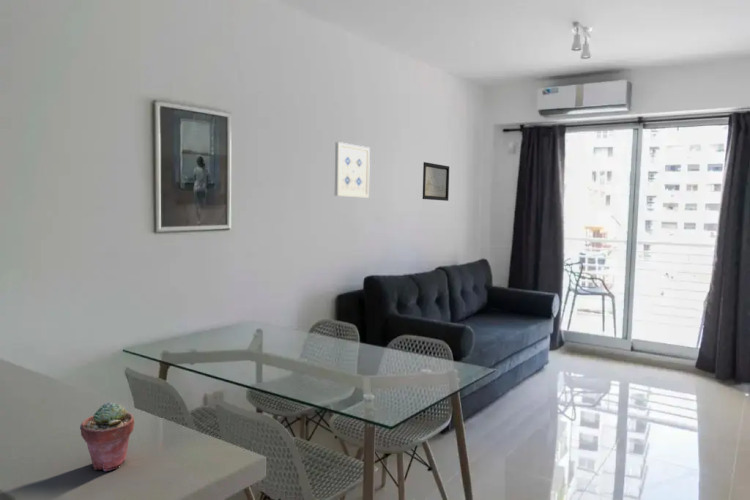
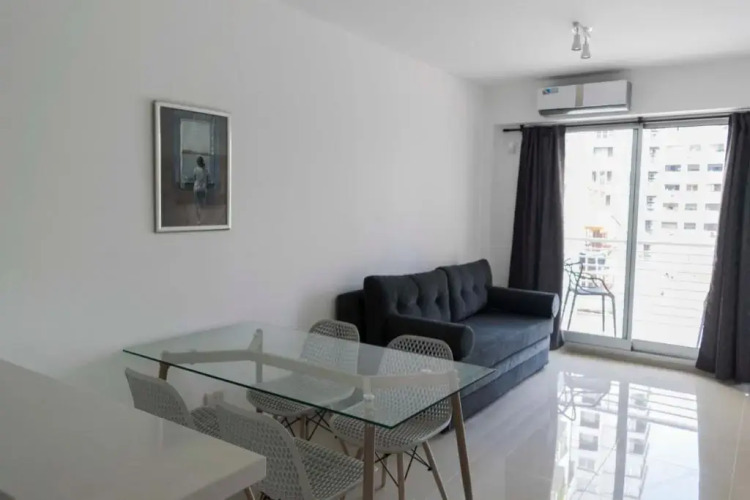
- wall art (436, 182)
- wall art (352, 171)
- potted succulent (108, 432)
